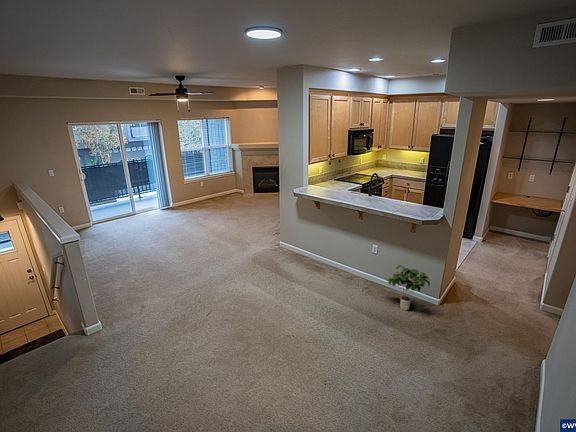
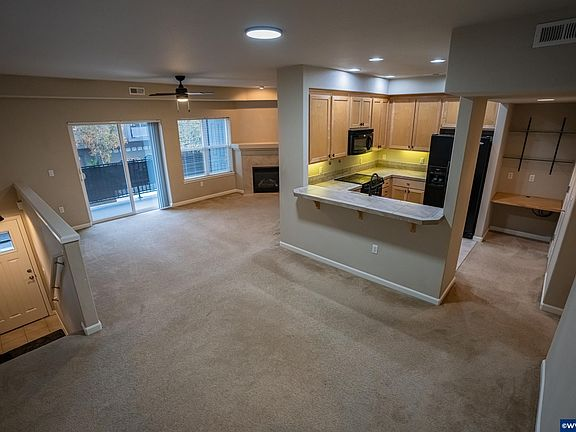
- potted plant (406, 287)
